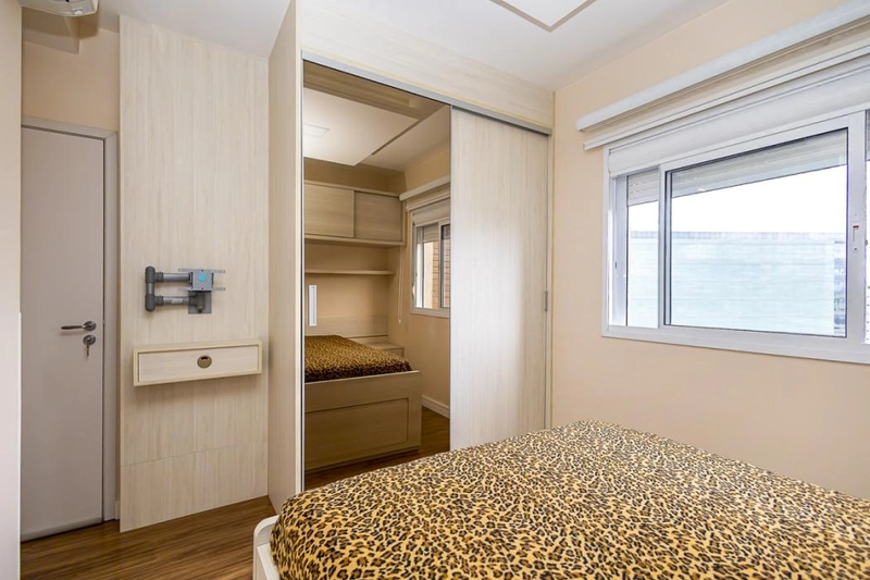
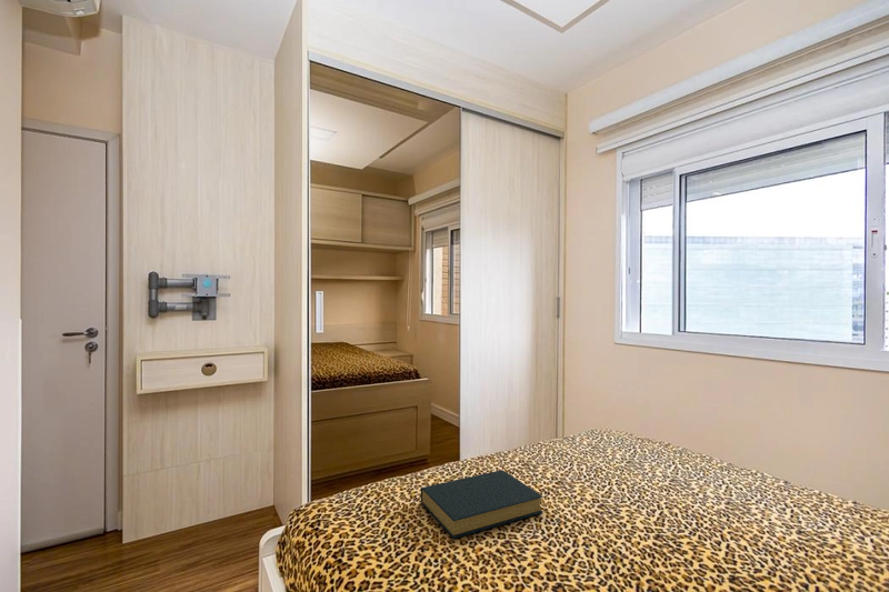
+ hardback book (480, 499)
